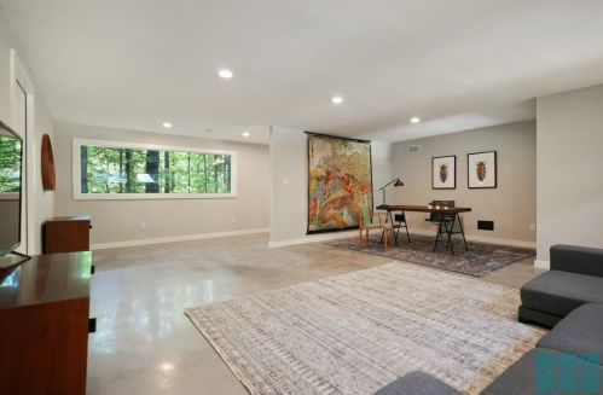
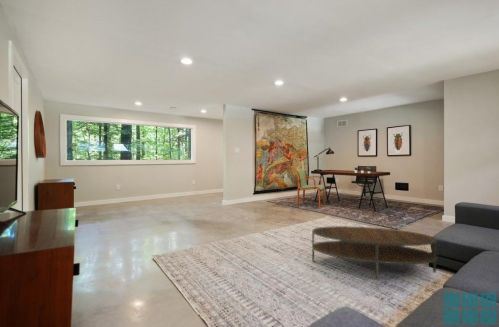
+ coffee table (370, 250)
